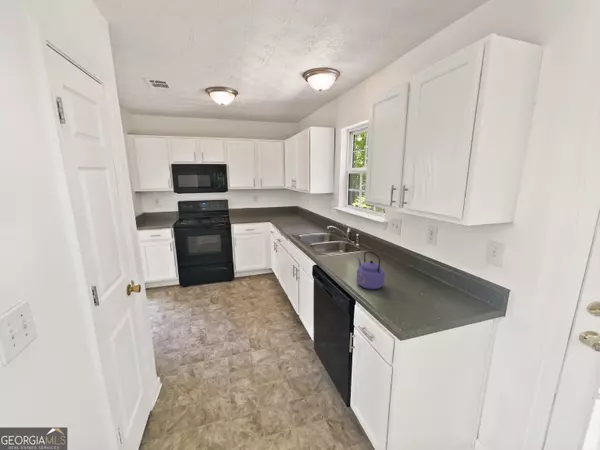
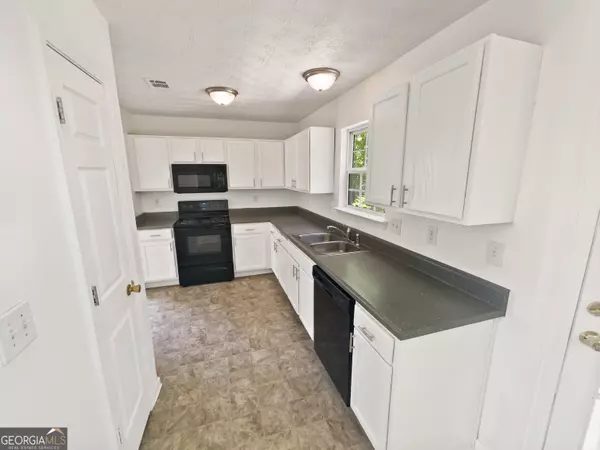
- kettle (368, 267)
